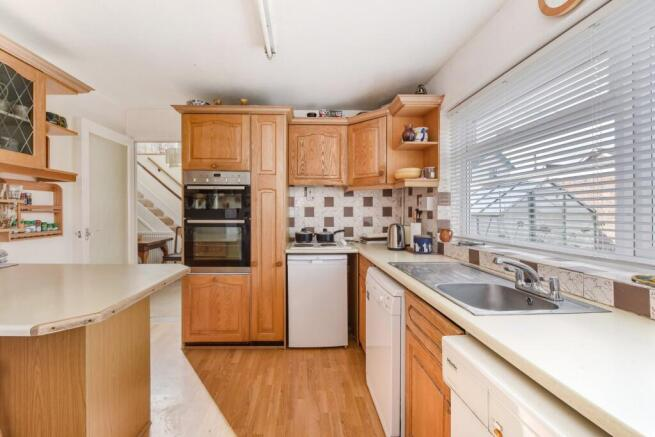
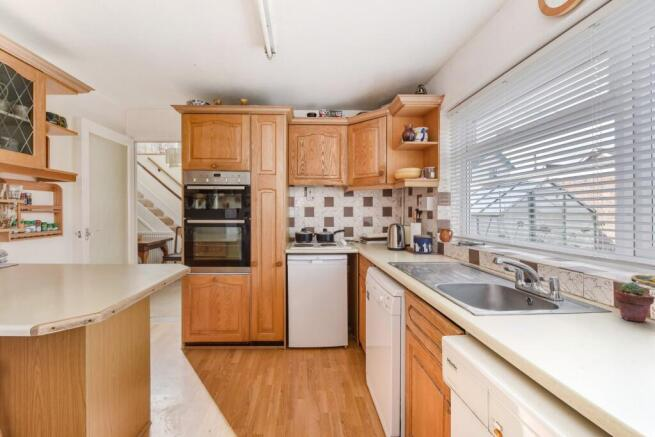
+ potted succulent (633, 300)
